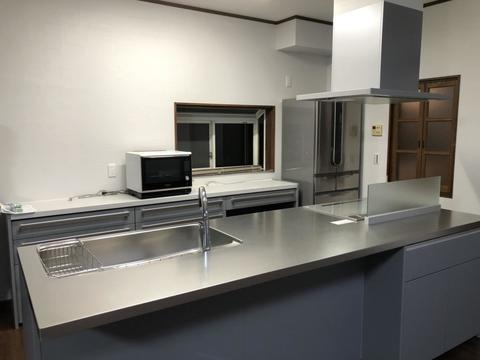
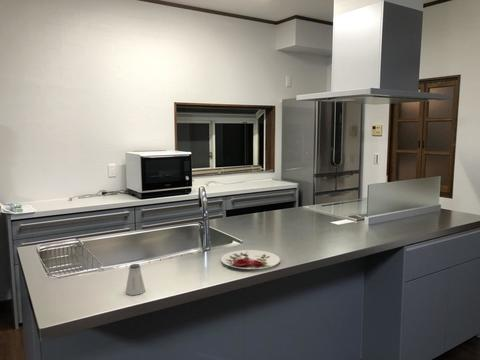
+ saltshaker (135, 278)
+ plate (250, 258)
